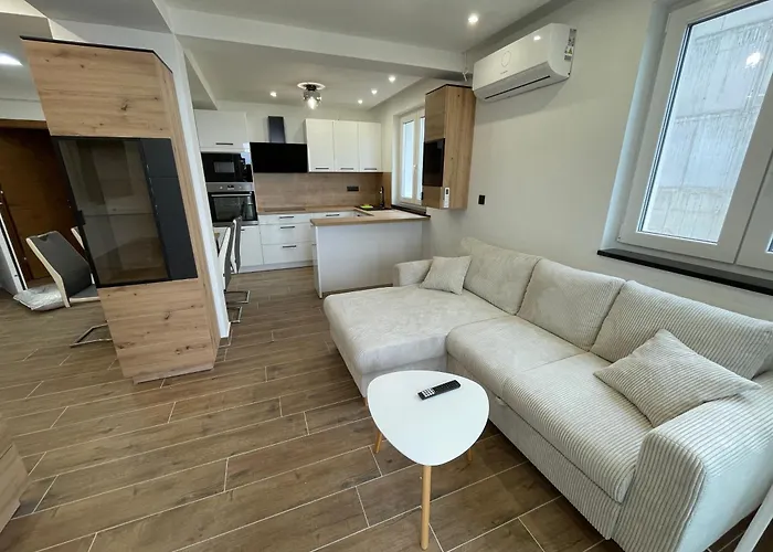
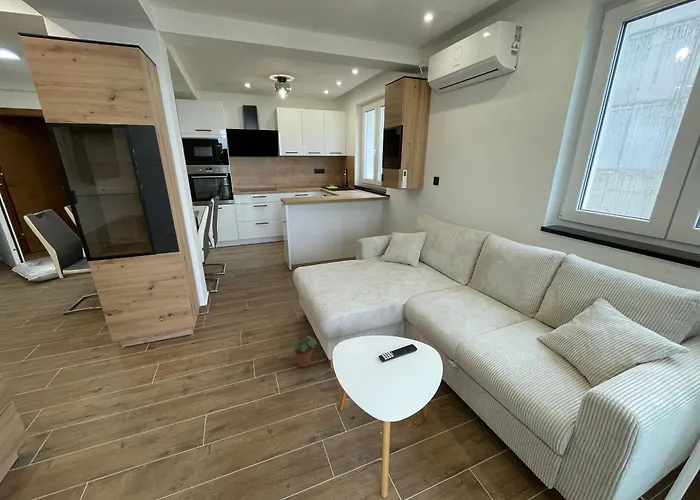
+ potted plant (302, 351)
